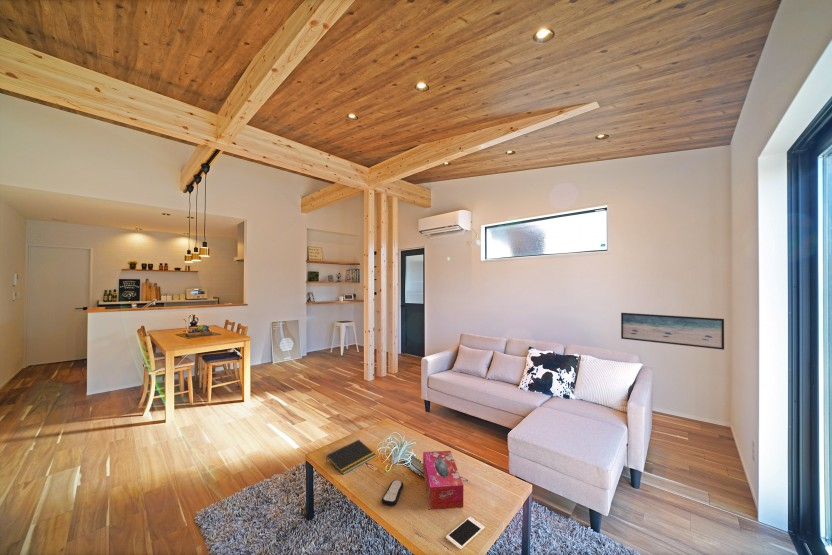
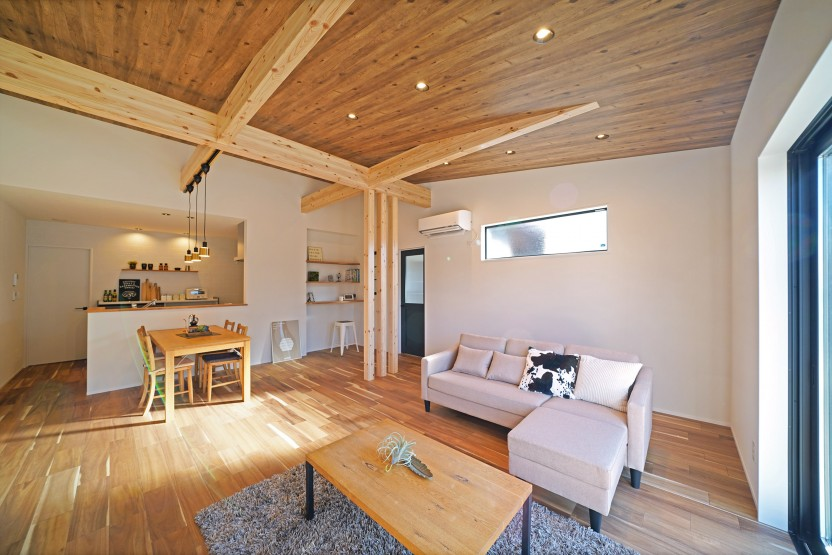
- remote control (393, 491)
- tissue box (441, 477)
- cell phone (465, 532)
- notepad (351, 455)
- wall art (668, 329)
